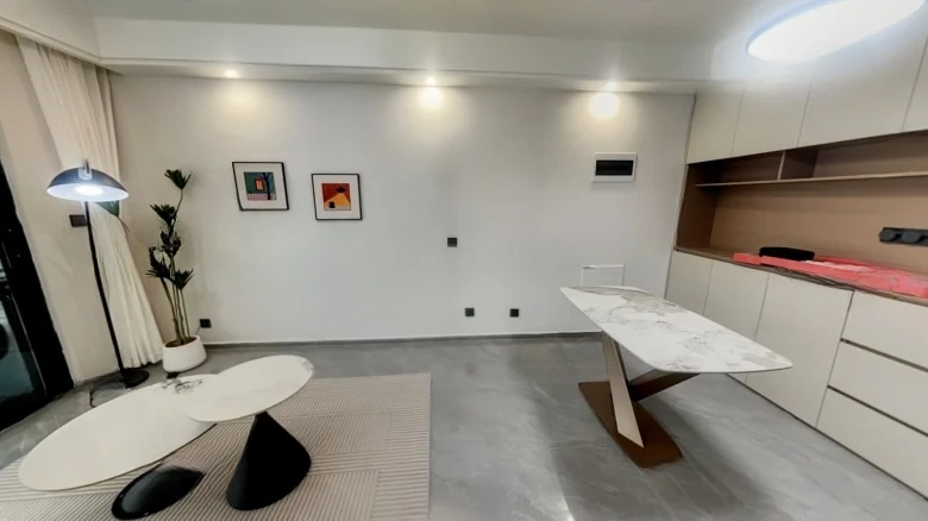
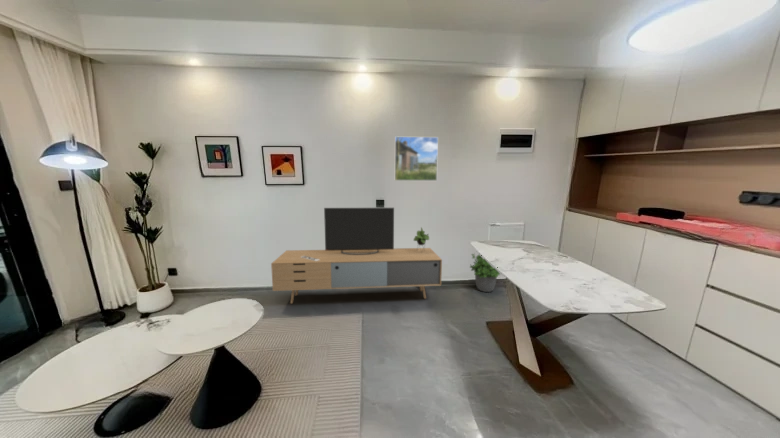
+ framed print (416, 159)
+ potted plant (486, 270)
+ media console (359, 253)
